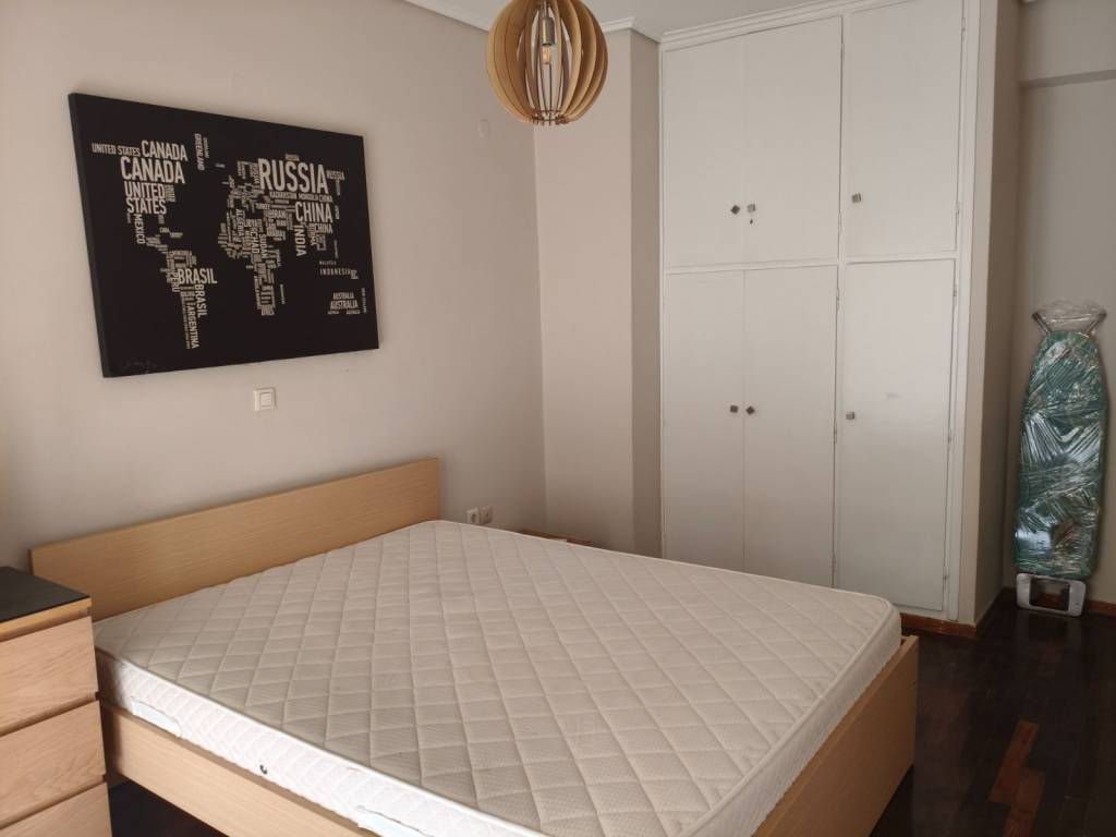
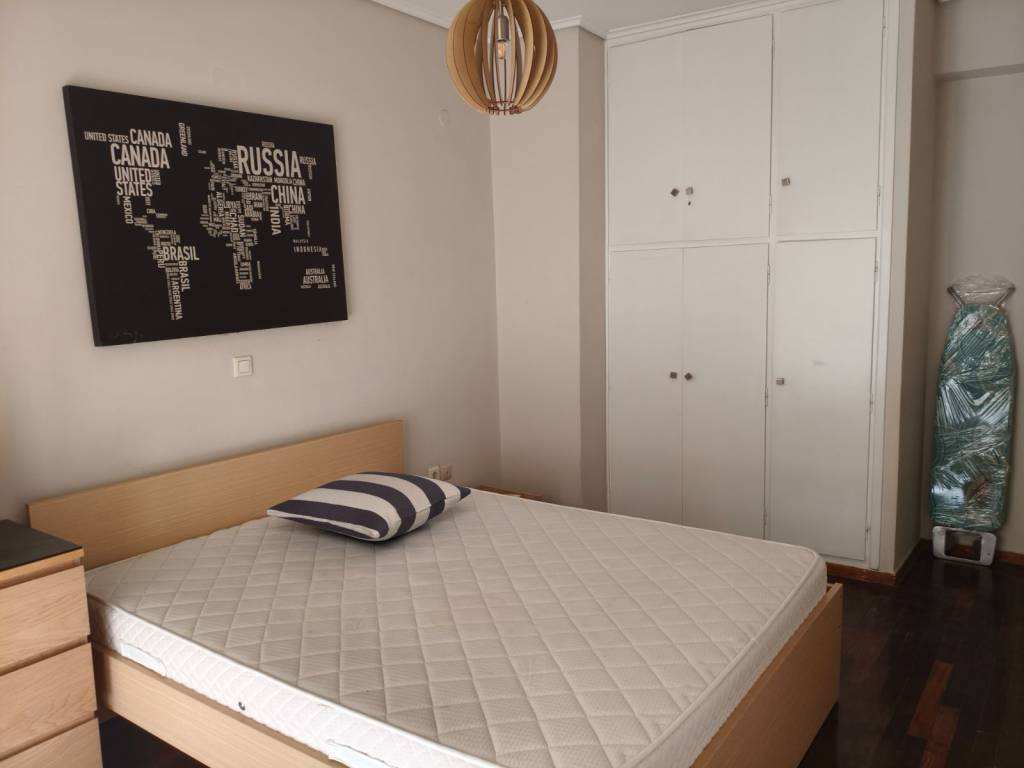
+ pillow (372, 503)
